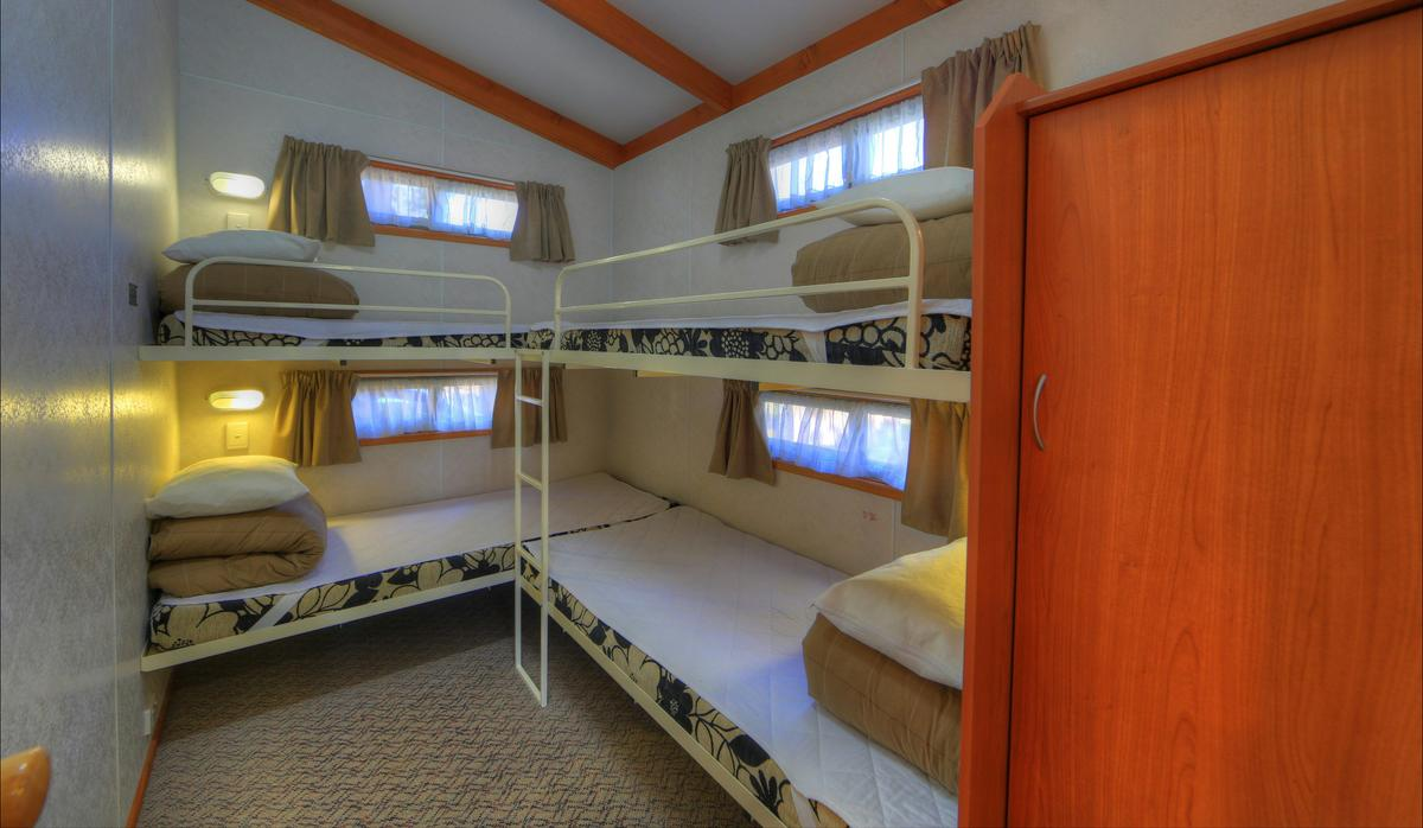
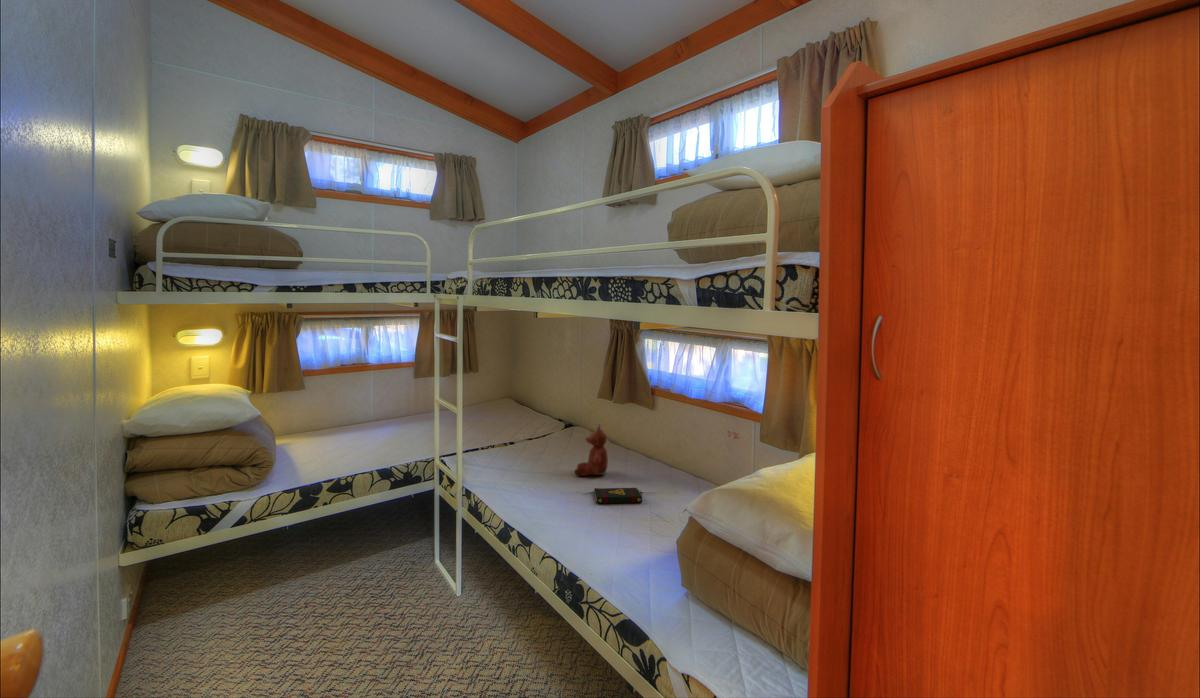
+ book (617, 495)
+ toy (591, 449)
